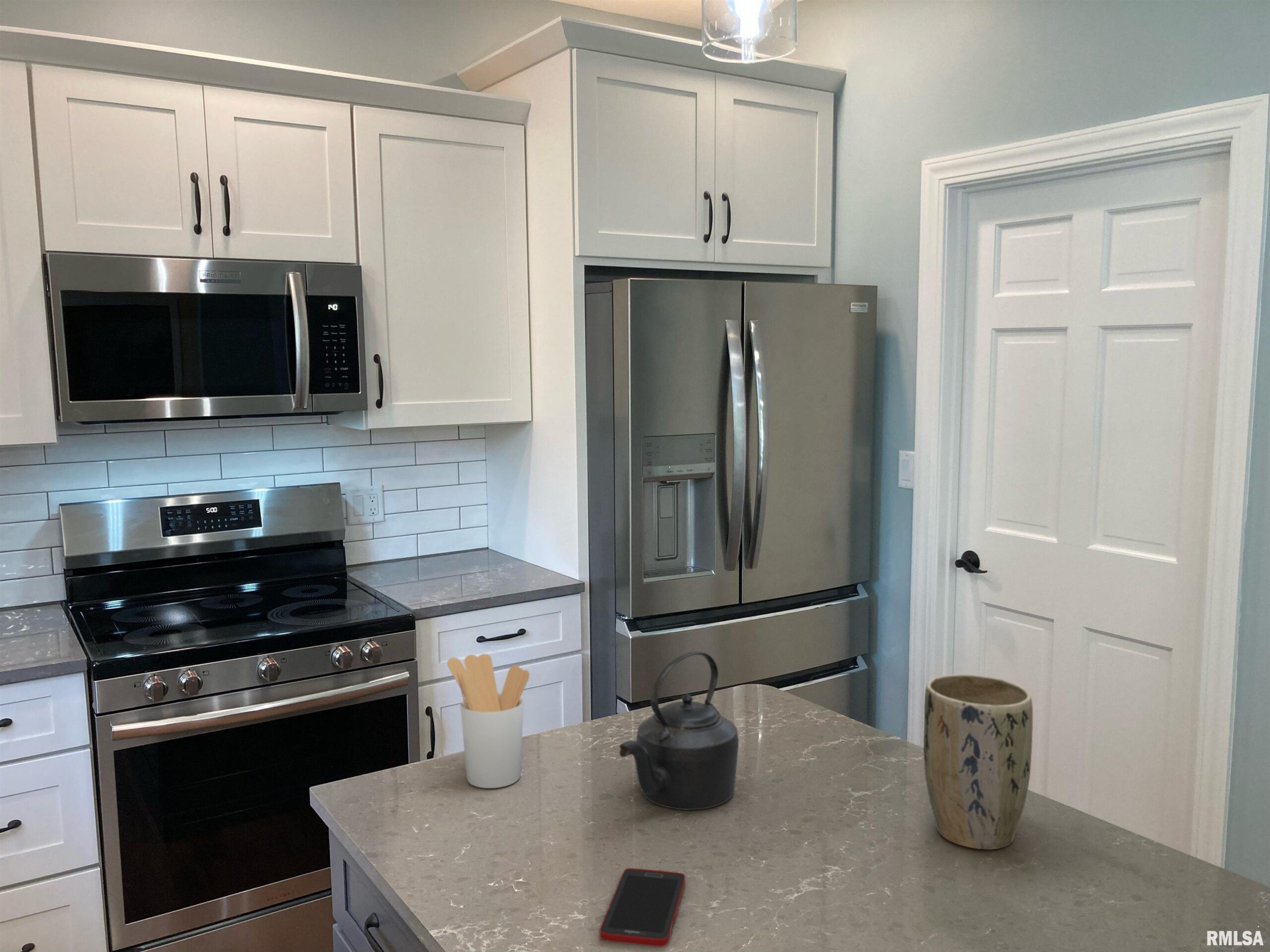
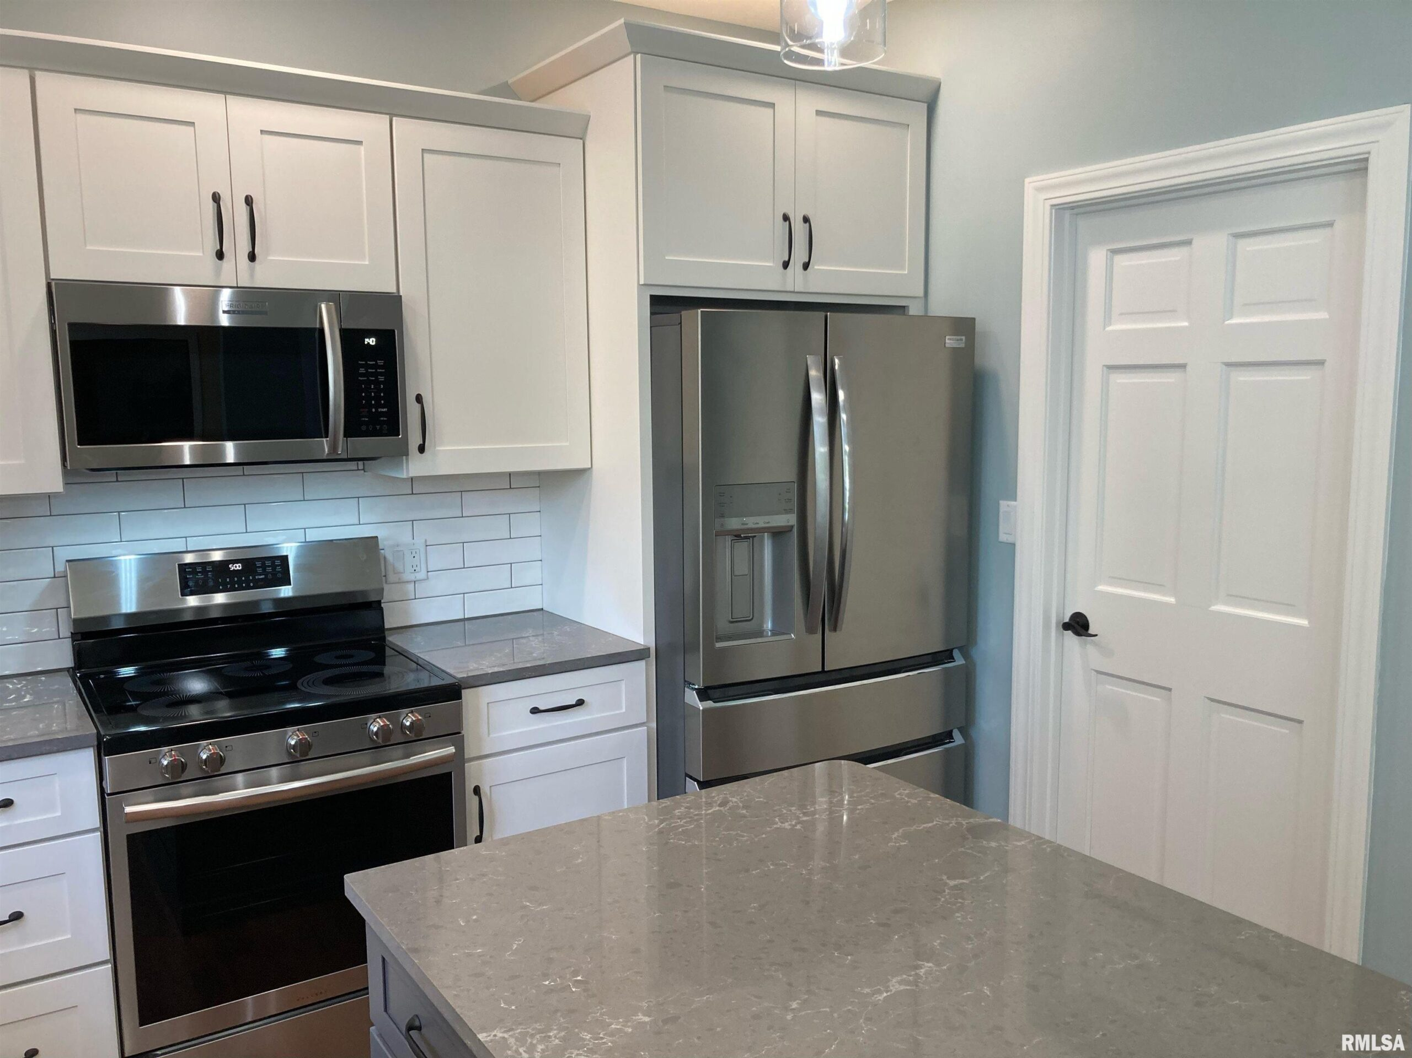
- plant pot (976, 761)
- cell phone (644, 905)
- utensil holder (485, 716)
- kettle (672, 730)
